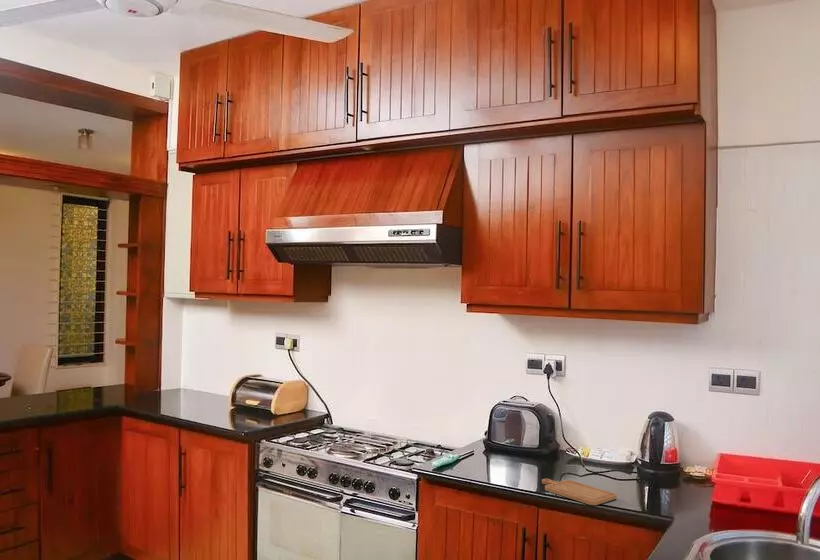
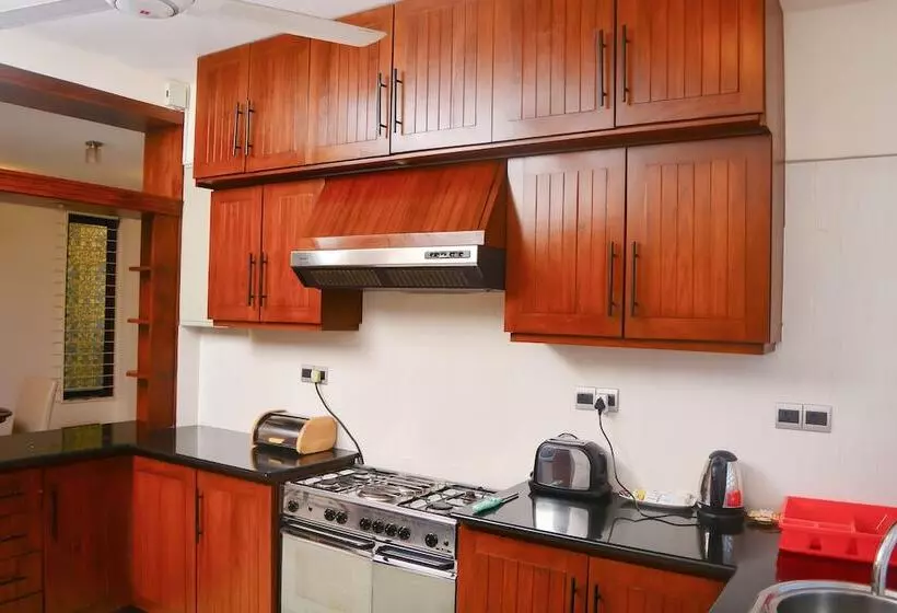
- chopping board (573, 489)
